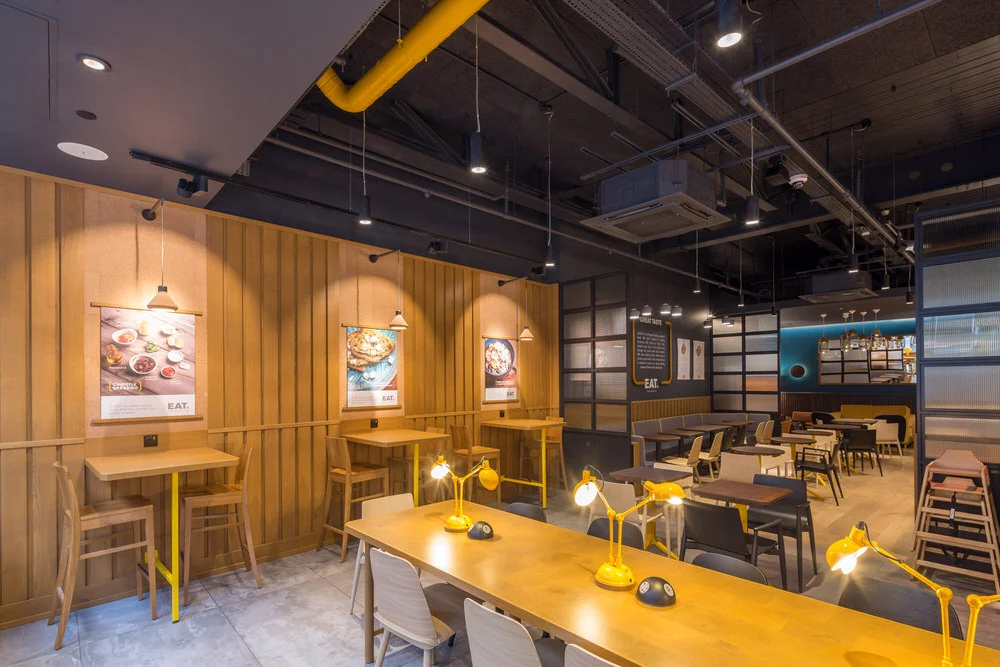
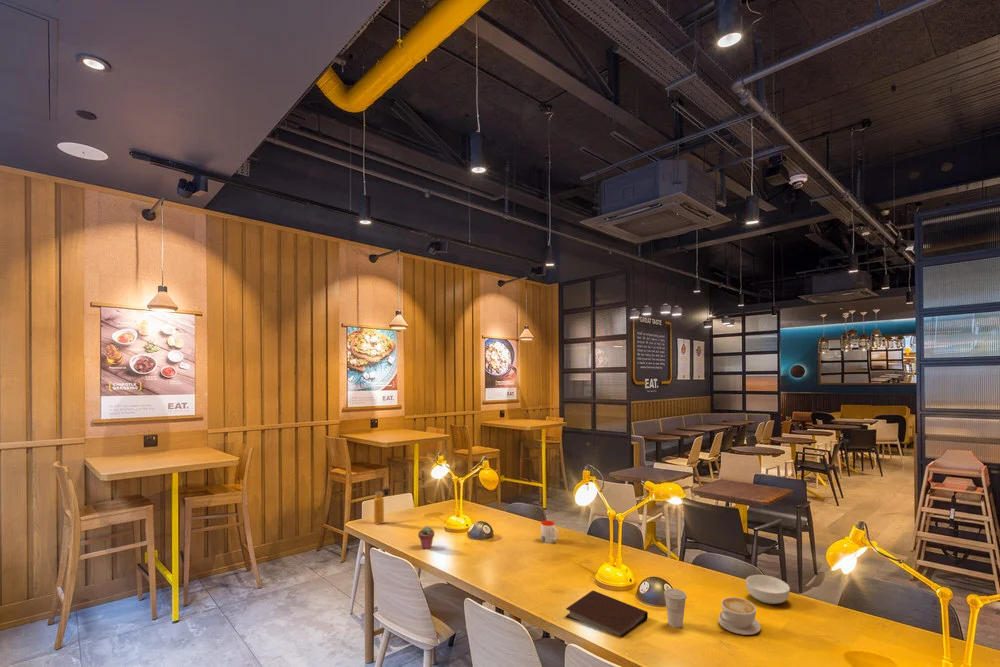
+ potted succulent (426, 536)
+ water bottle (382, 503)
+ coffee cup (737, 615)
+ cereal bowl (767, 591)
+ mug (550, 532)
+ notebook (606, 613)
+ cup (675, 608)
